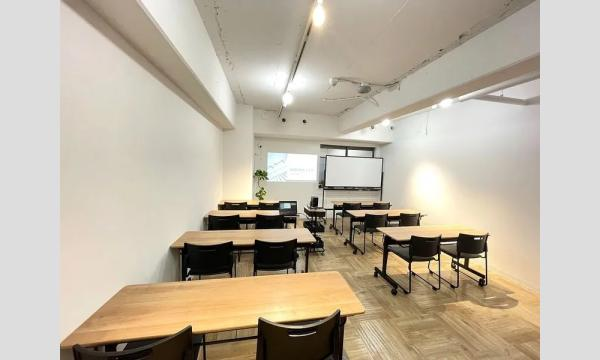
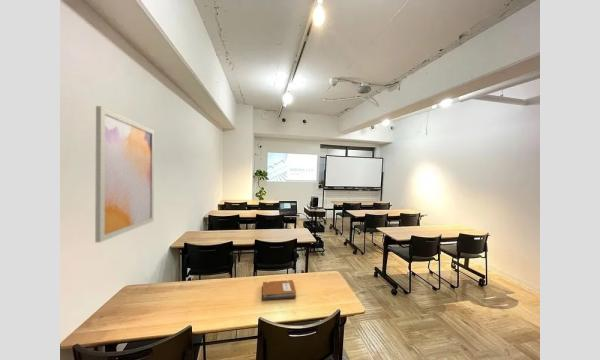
+ notebook (279, 288)
+ wall art (130, 175)
